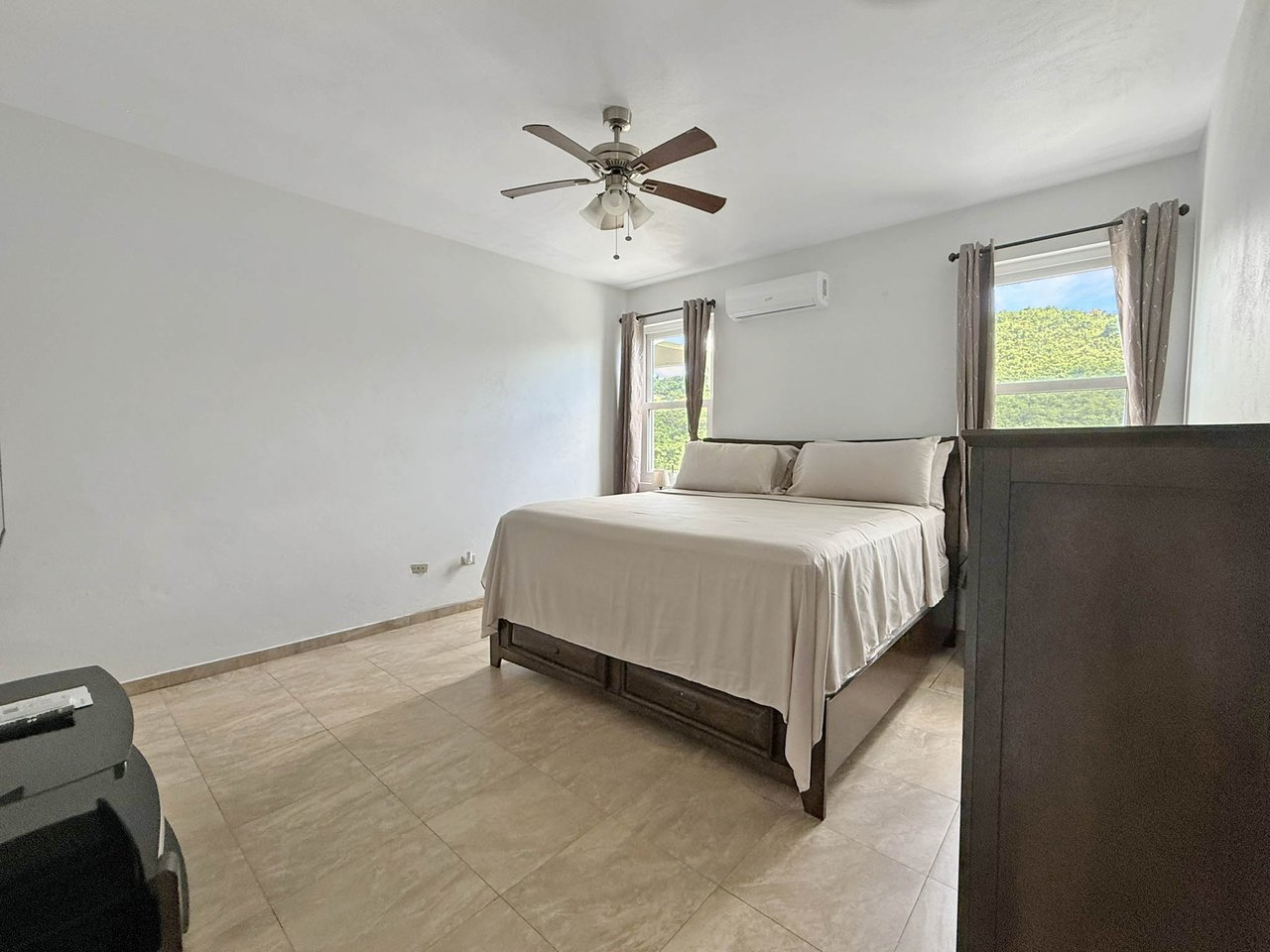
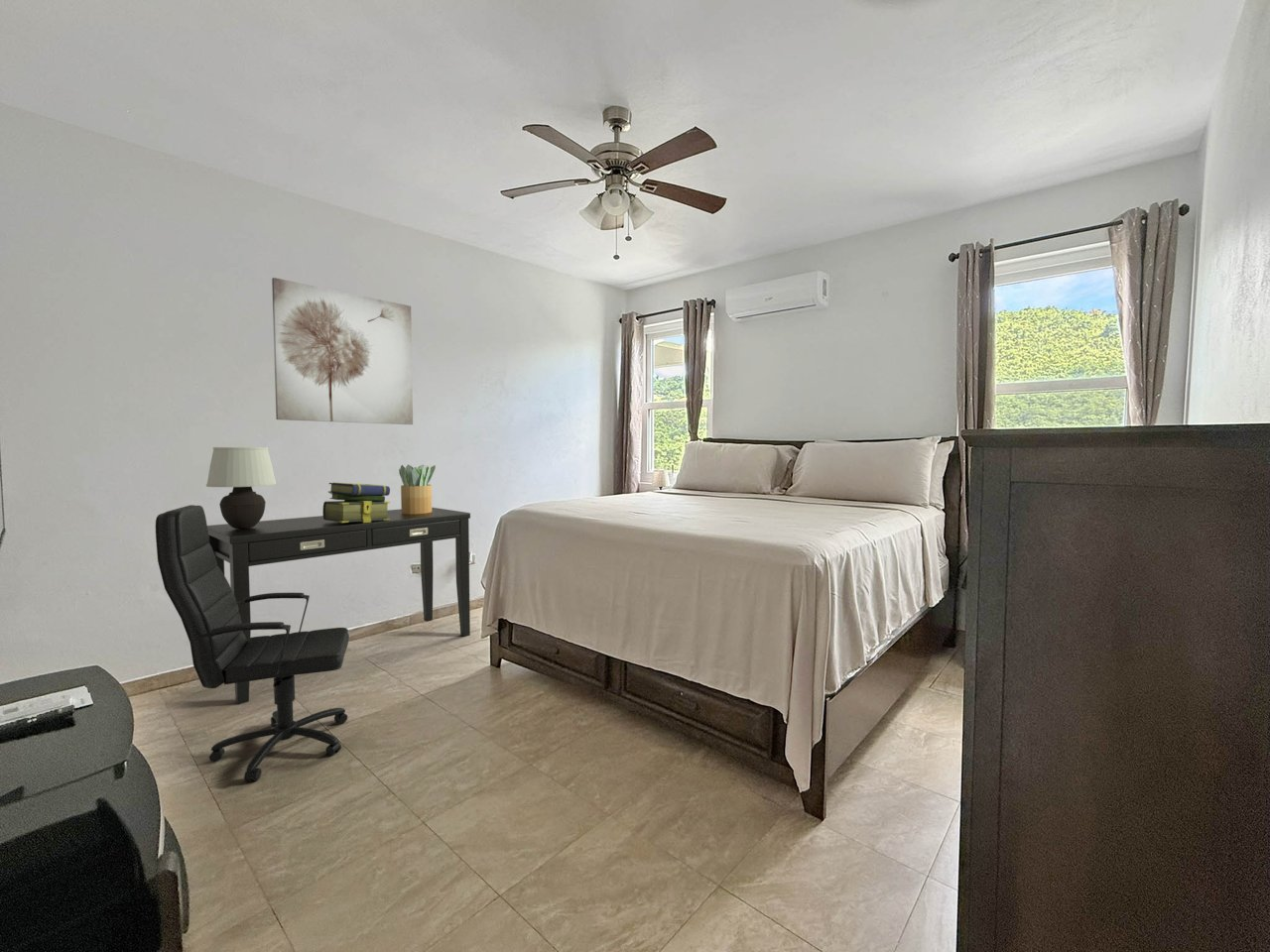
+ potted plant (419, 488)
+ office chair (264, 629)
+ wall art (348, 358)
+ table lamp (242, 487)
+ desk (347, 552)
+ stack of books (357, 501)
